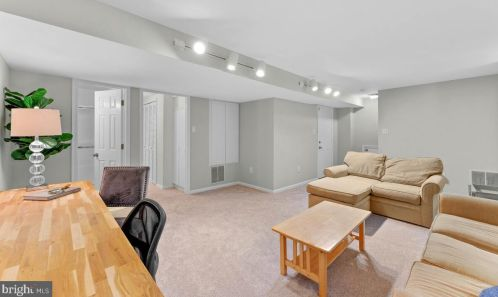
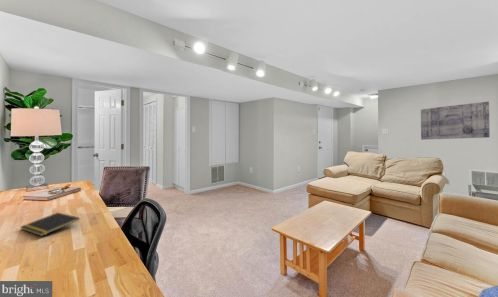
+ notepad (50, 223)
+ wall art (452, 122)
